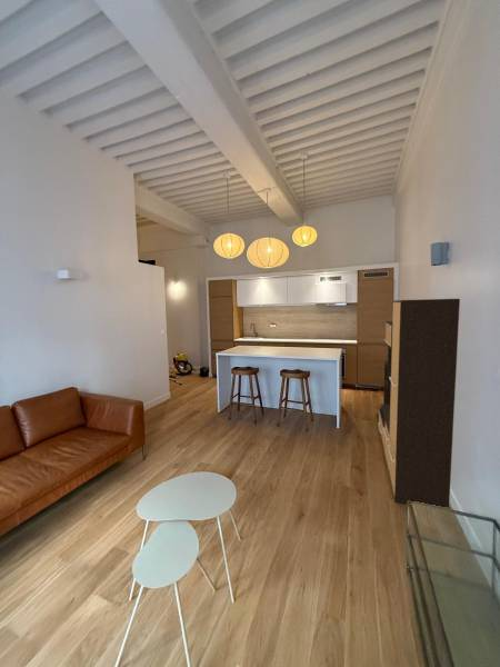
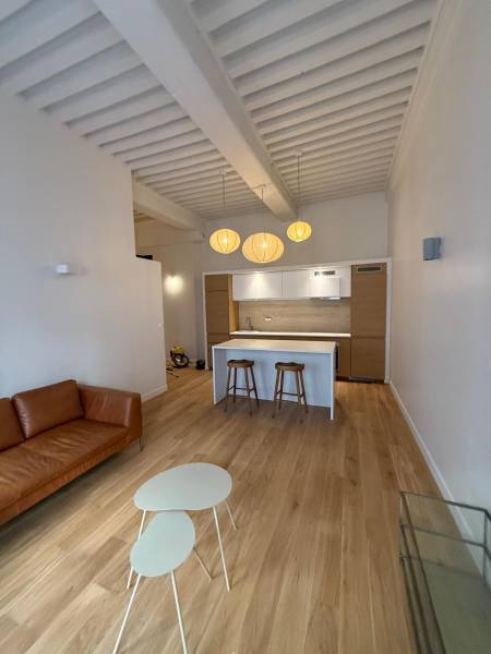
- media console (402, 376)
